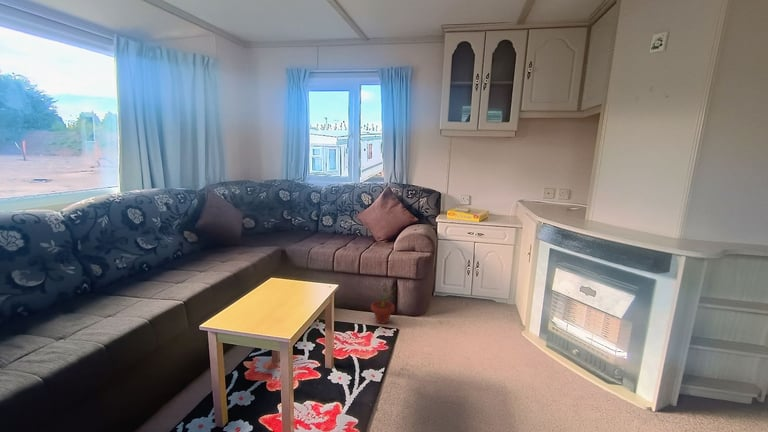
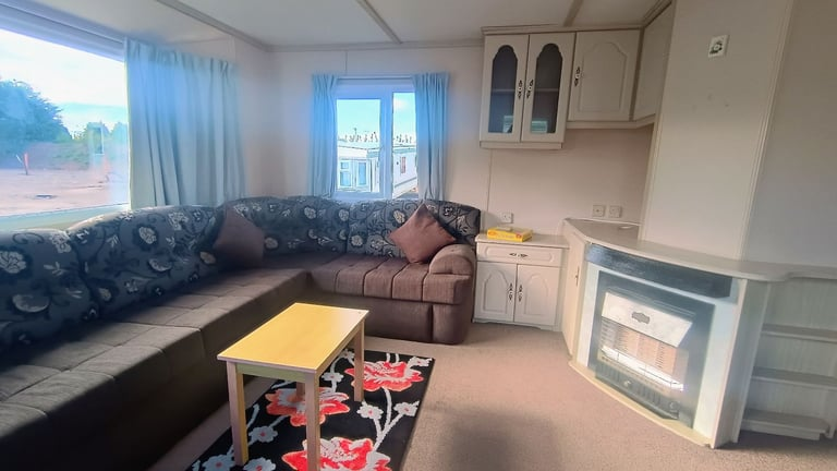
- potted plant (383, 303)
